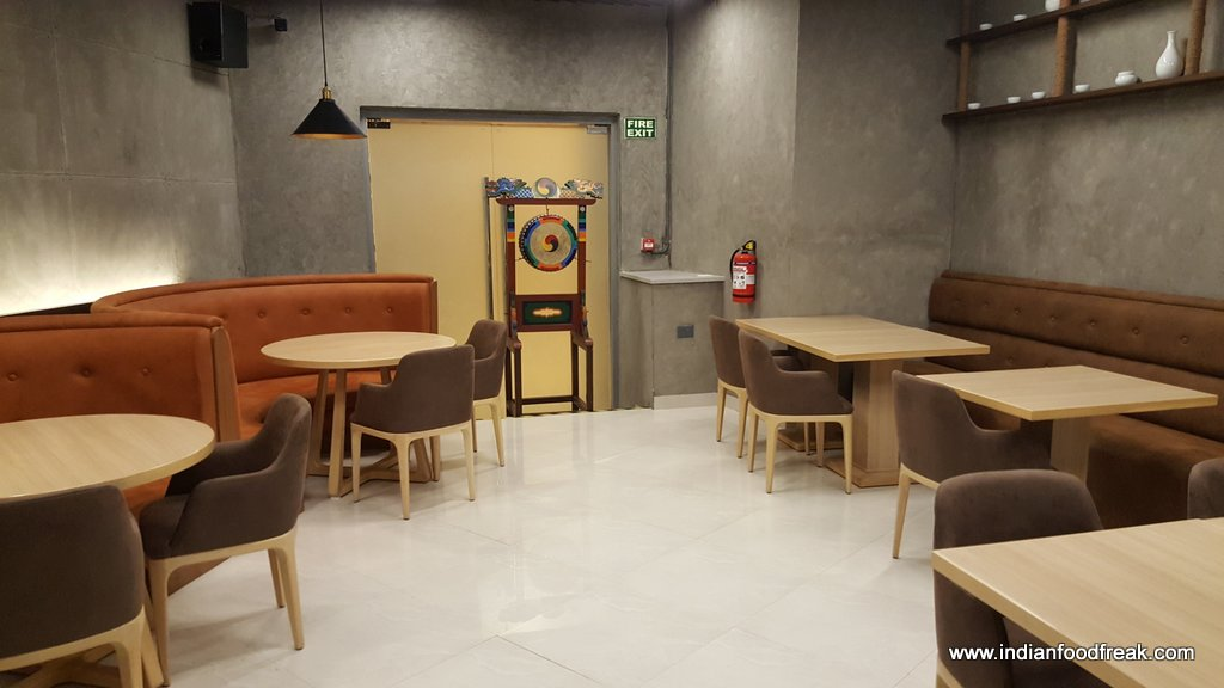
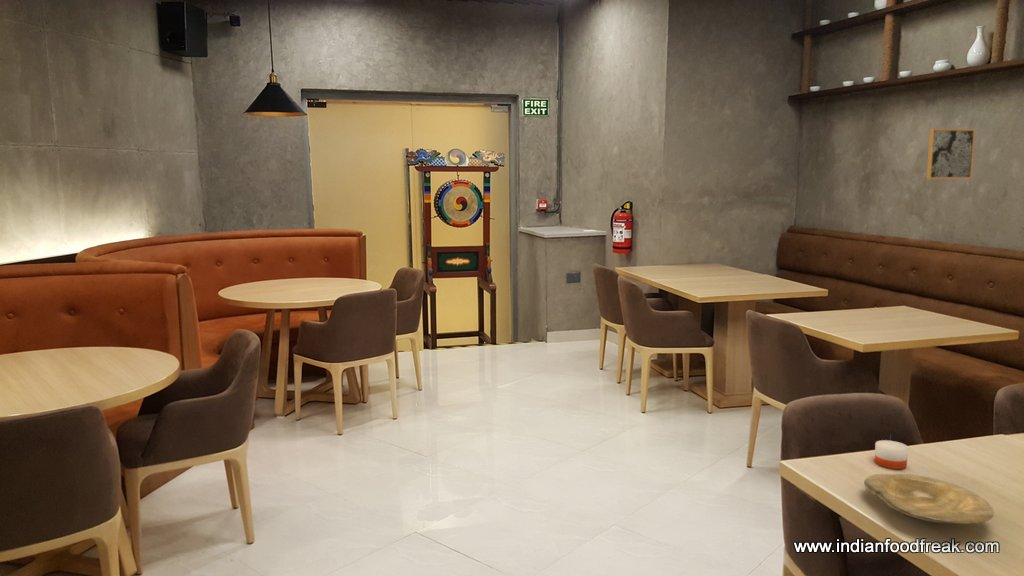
+ wall art (950, 153)
+ plate (928, 502)
+ candle (891, 444)
